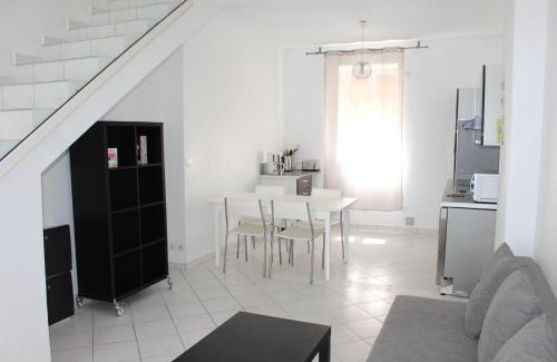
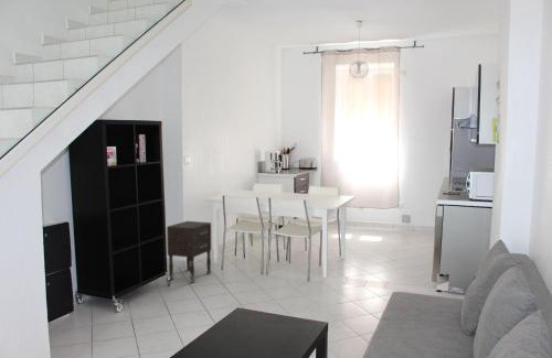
+ nightstand (190, 250)
